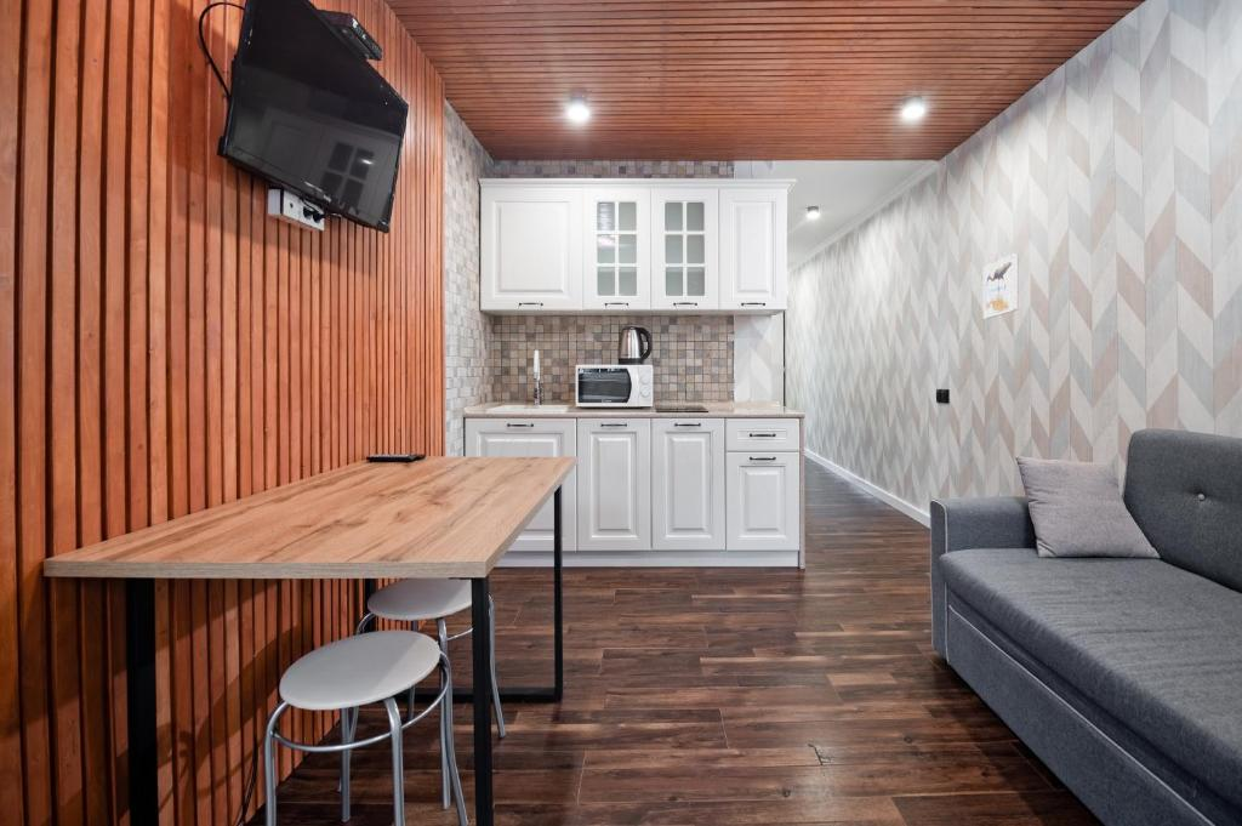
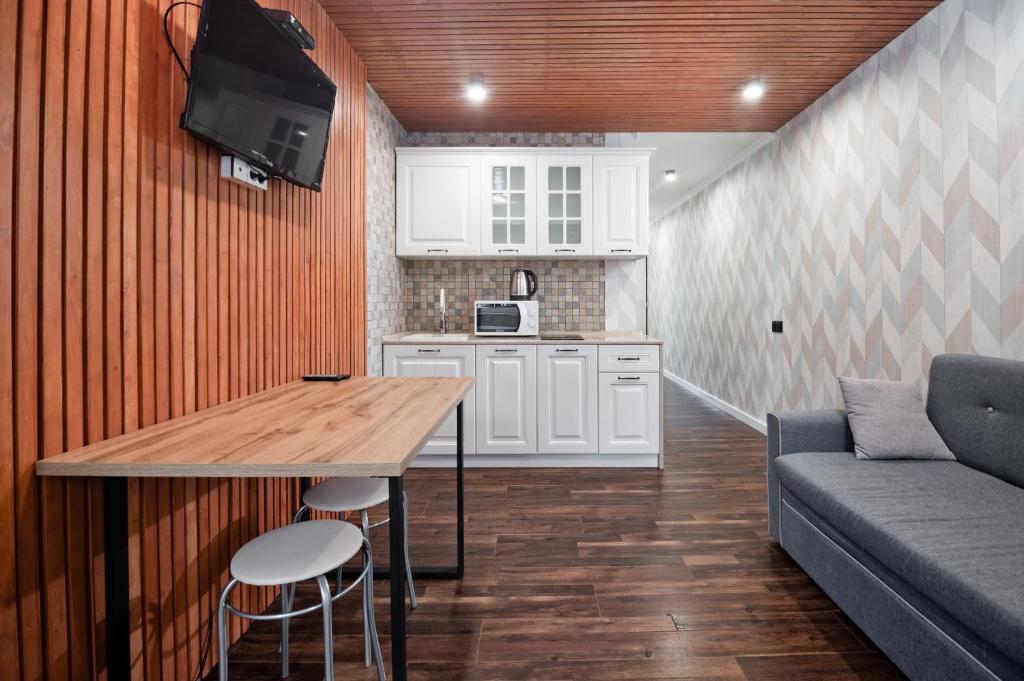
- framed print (999, 287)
